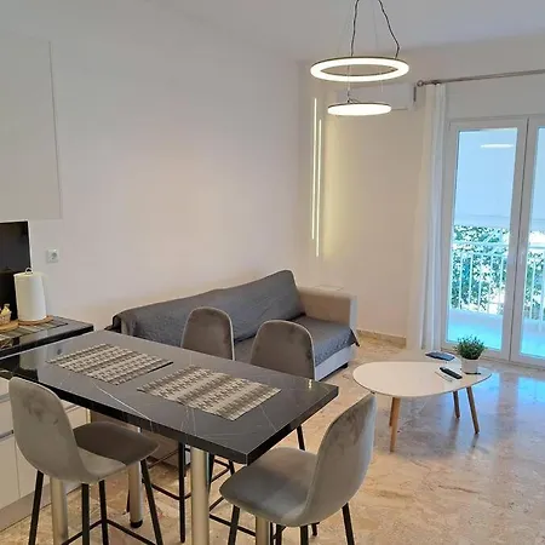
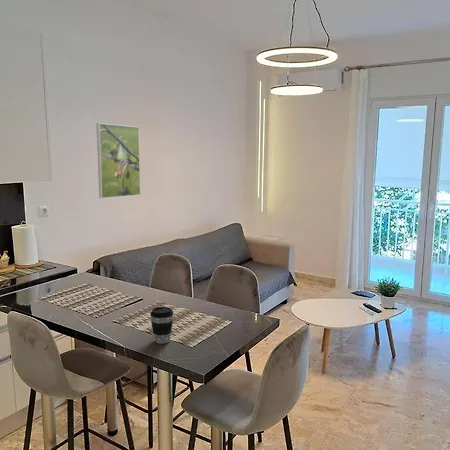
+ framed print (119, 161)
+ coffee cup (162, 325)
